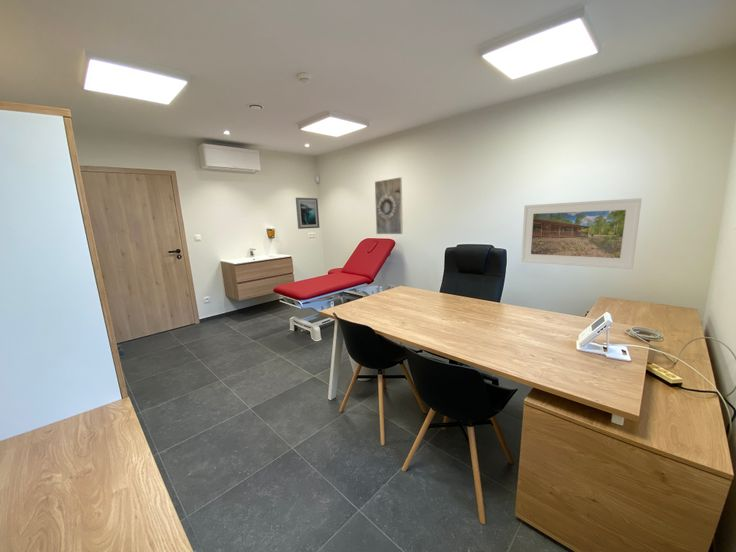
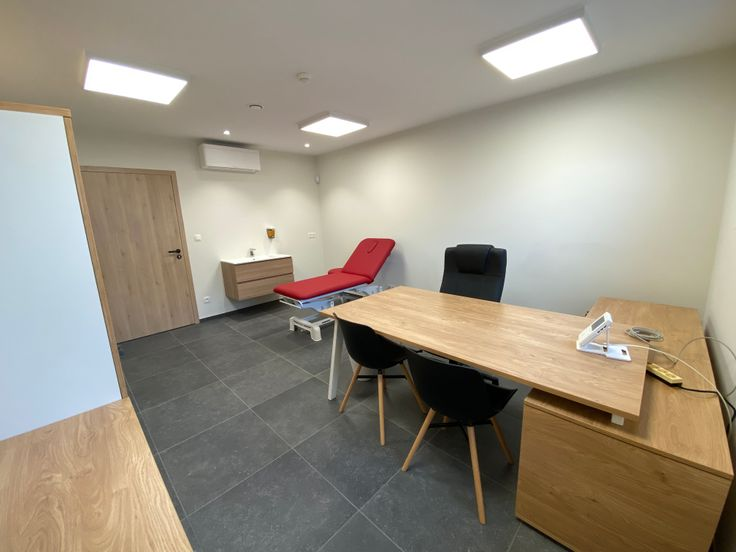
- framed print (388, 207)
- wall art (308, 213)
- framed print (573, 234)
